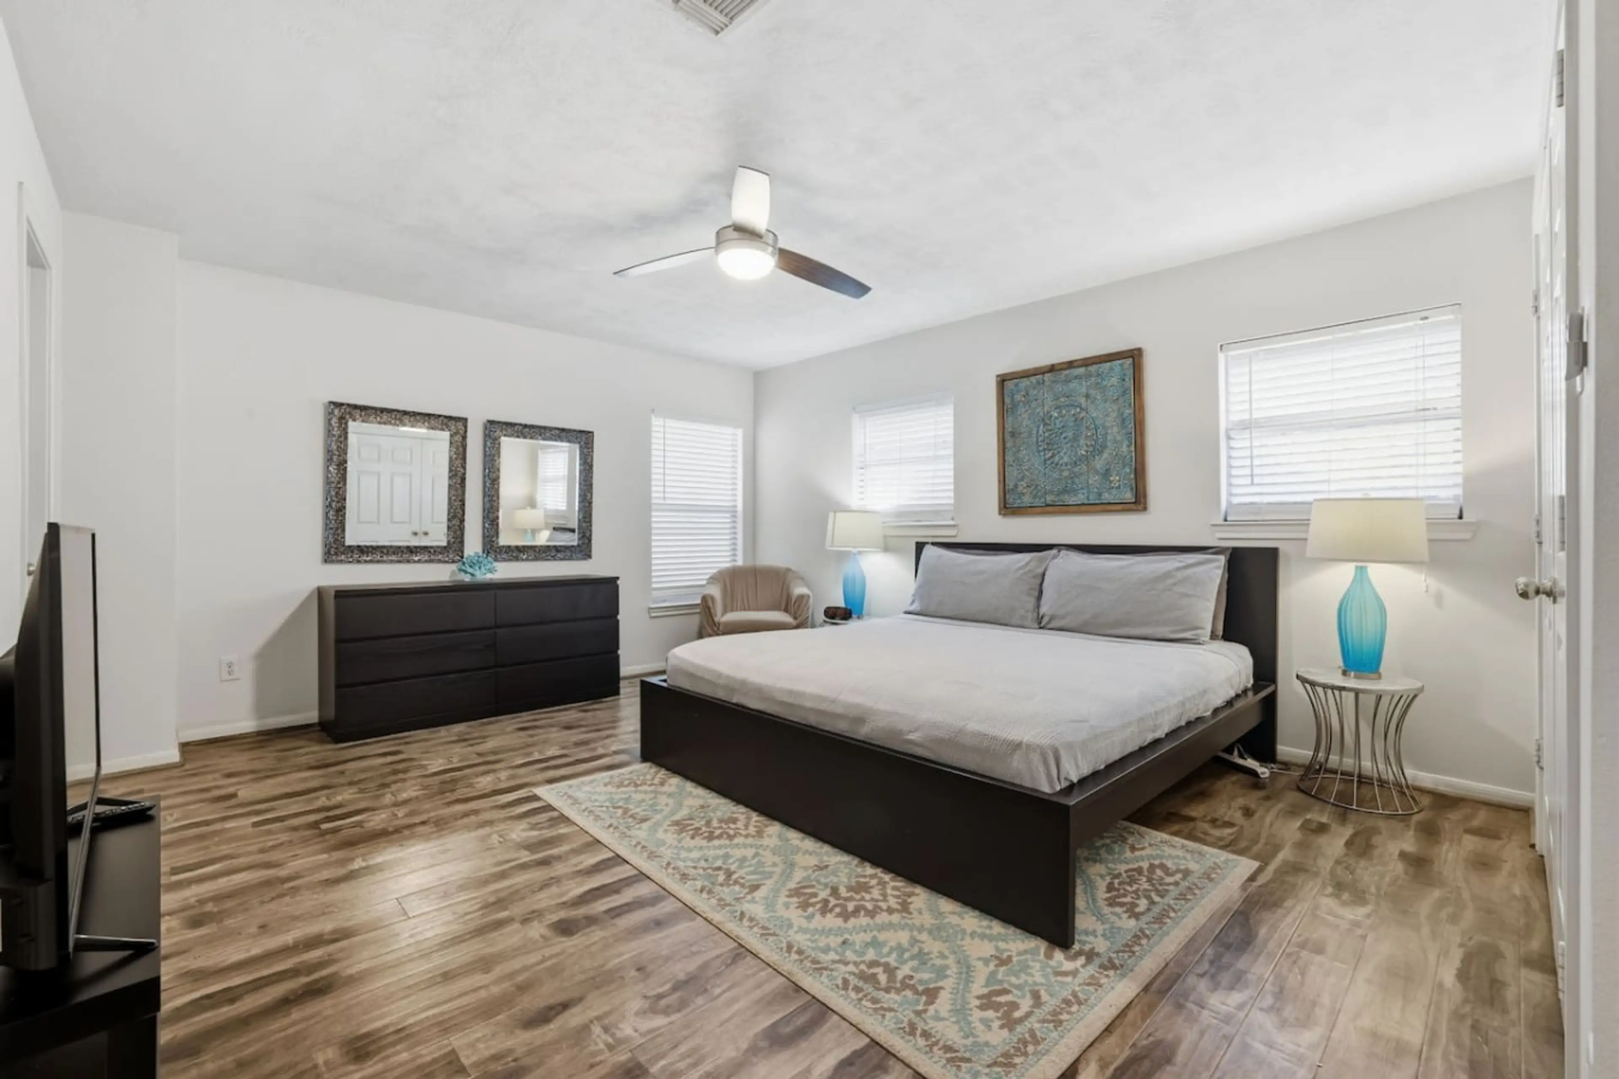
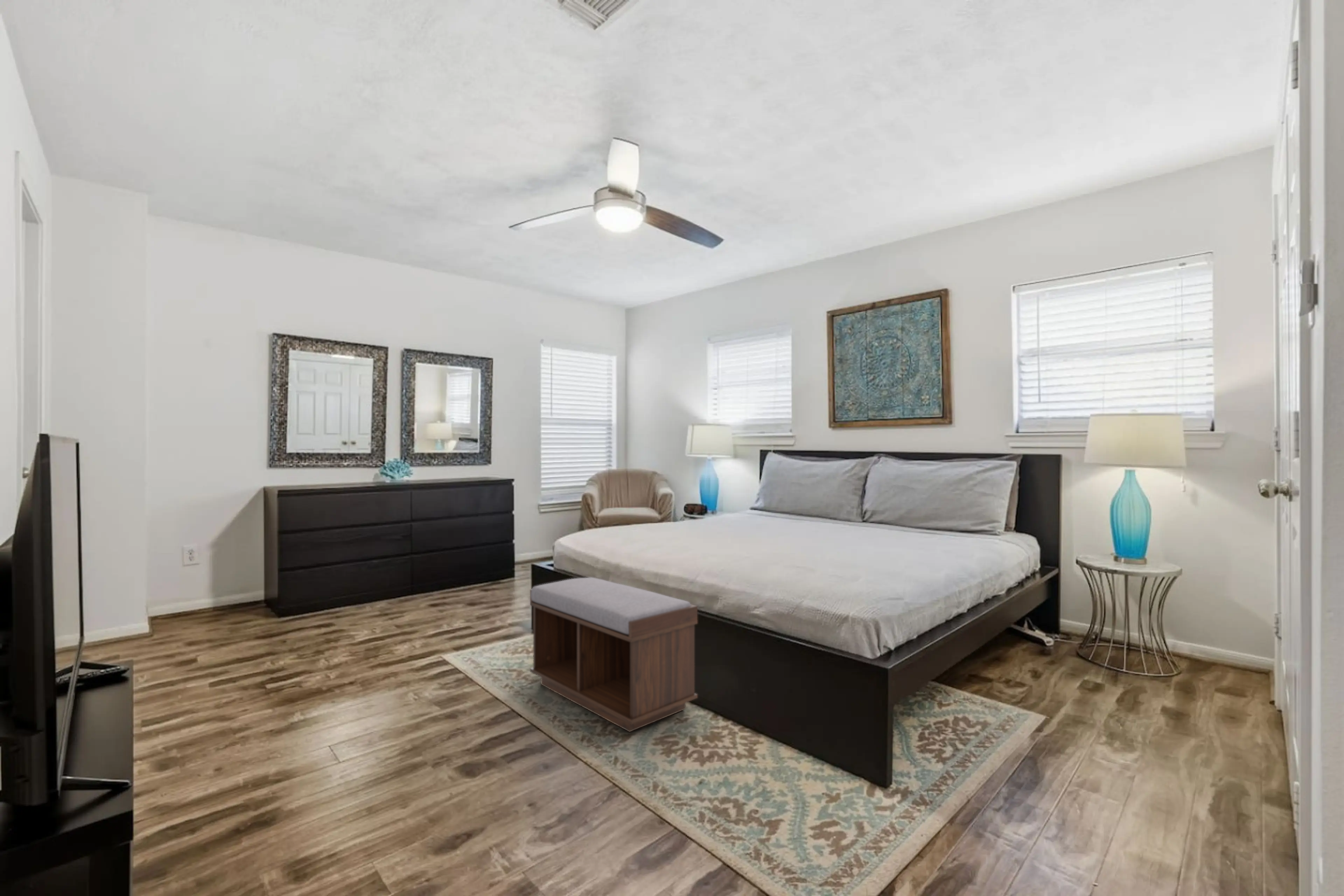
+ bench (608, 644)
